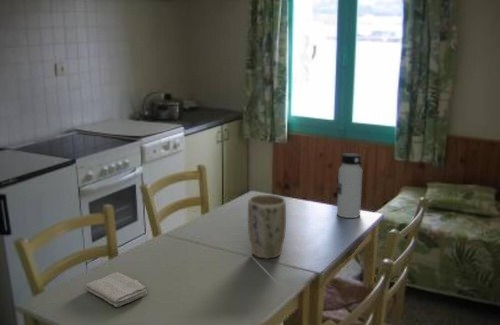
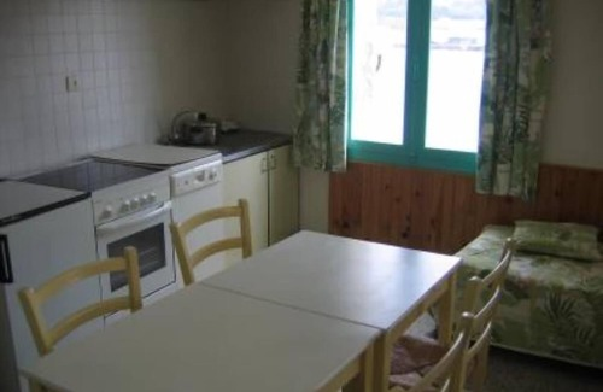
- plant pot (266, 226)
- water bottle (349, 185)
- washcloth (116, 288)
